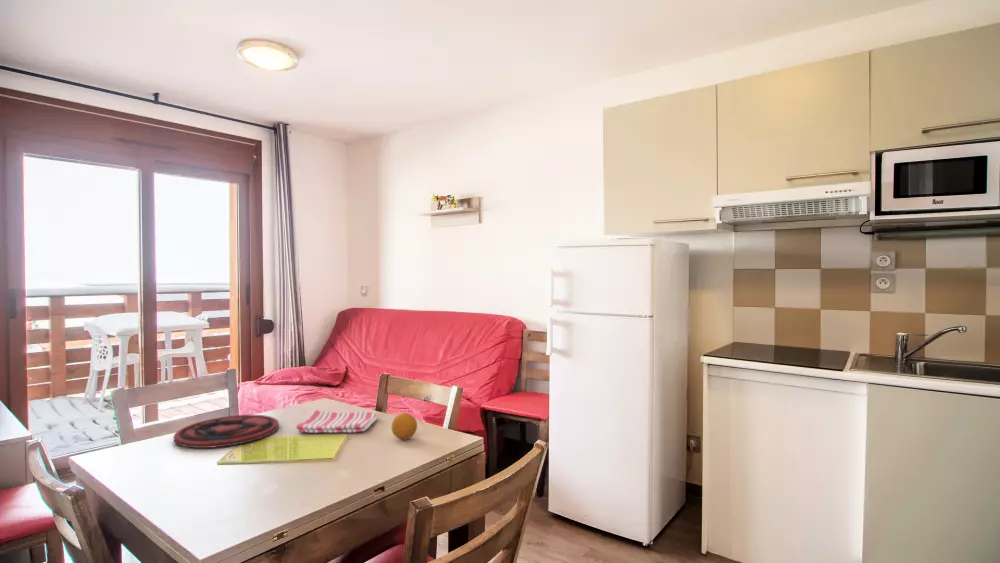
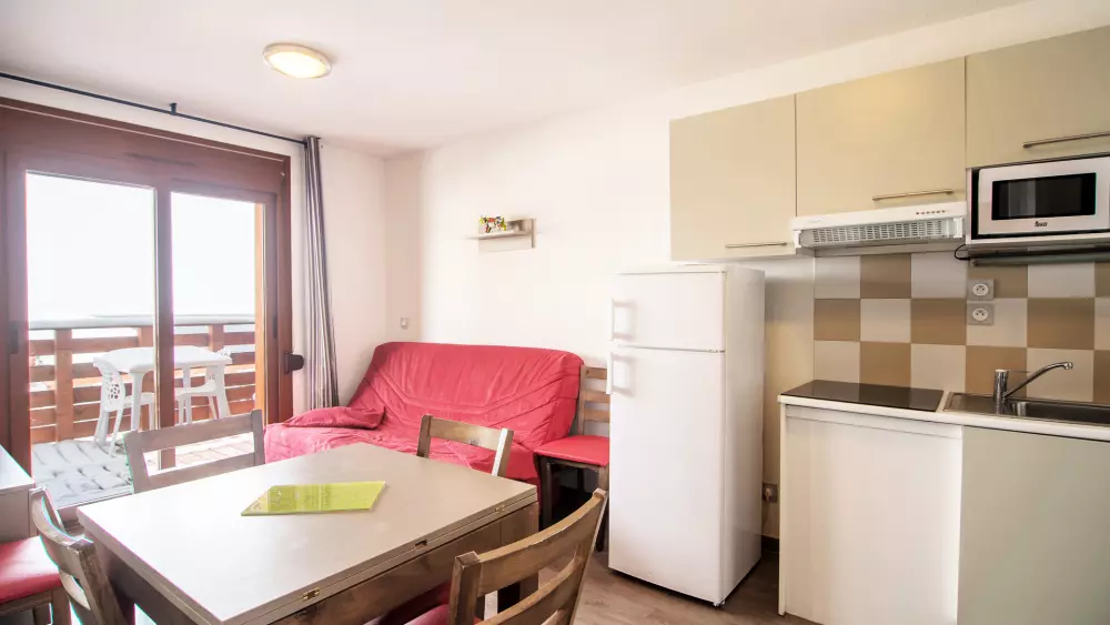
- plate (228, 429)
- fruit (404, 425)
- dish towel (339, 420)
